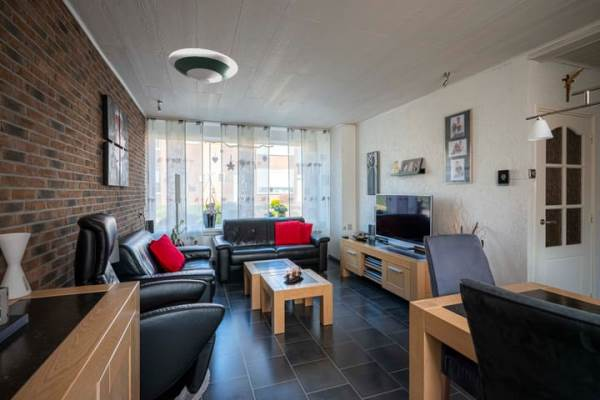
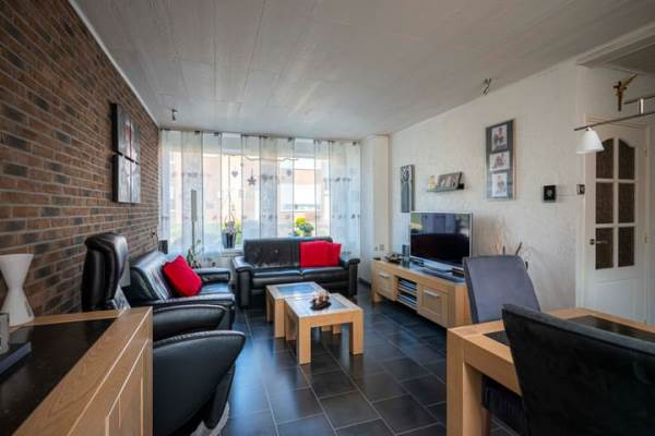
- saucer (204, 73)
